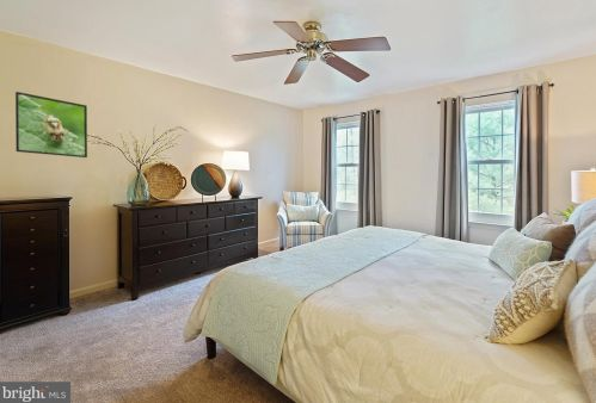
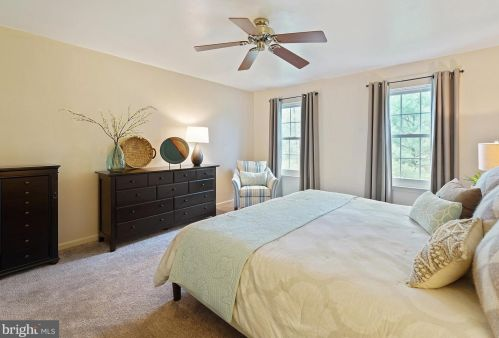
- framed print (54, 126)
